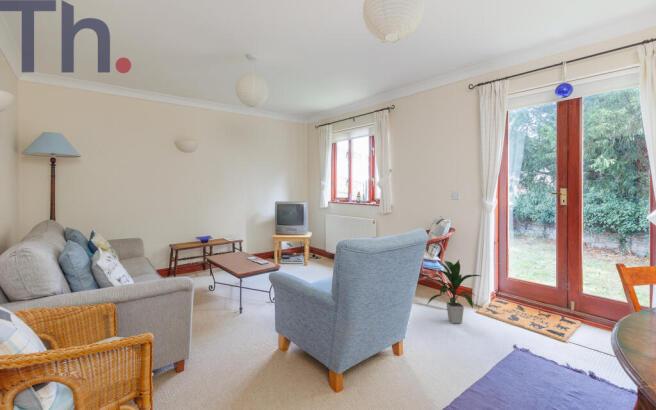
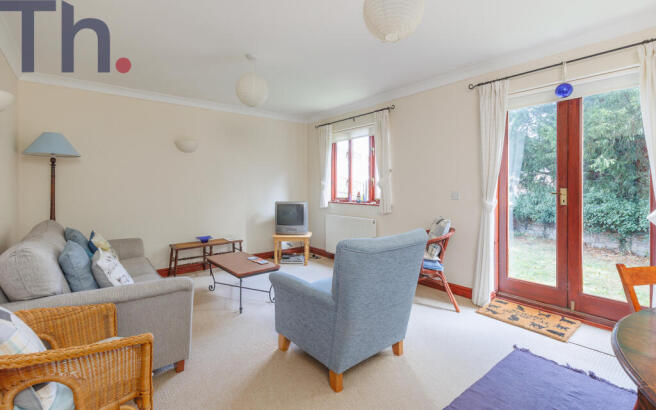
- indoor plant (451, 289)
